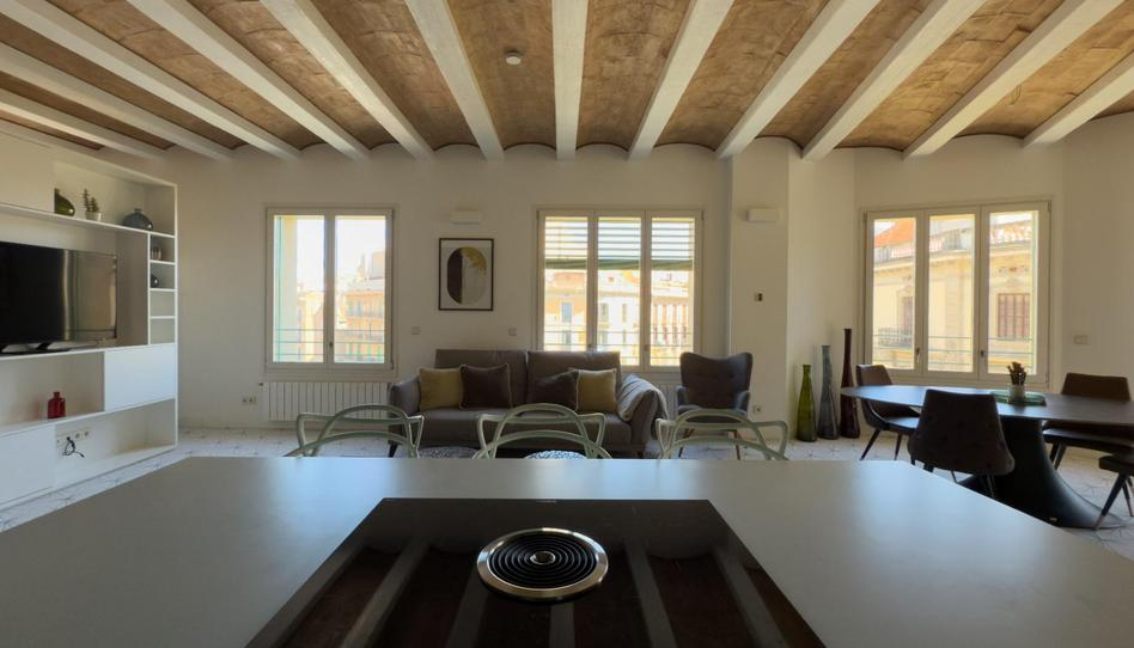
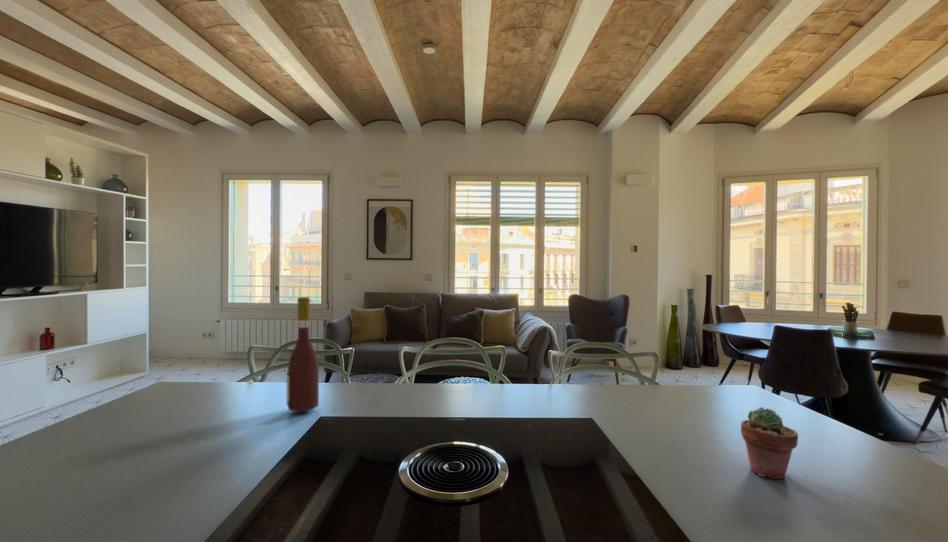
+ wine bottle (303, 353)
+ potted succulent (768, 440)
